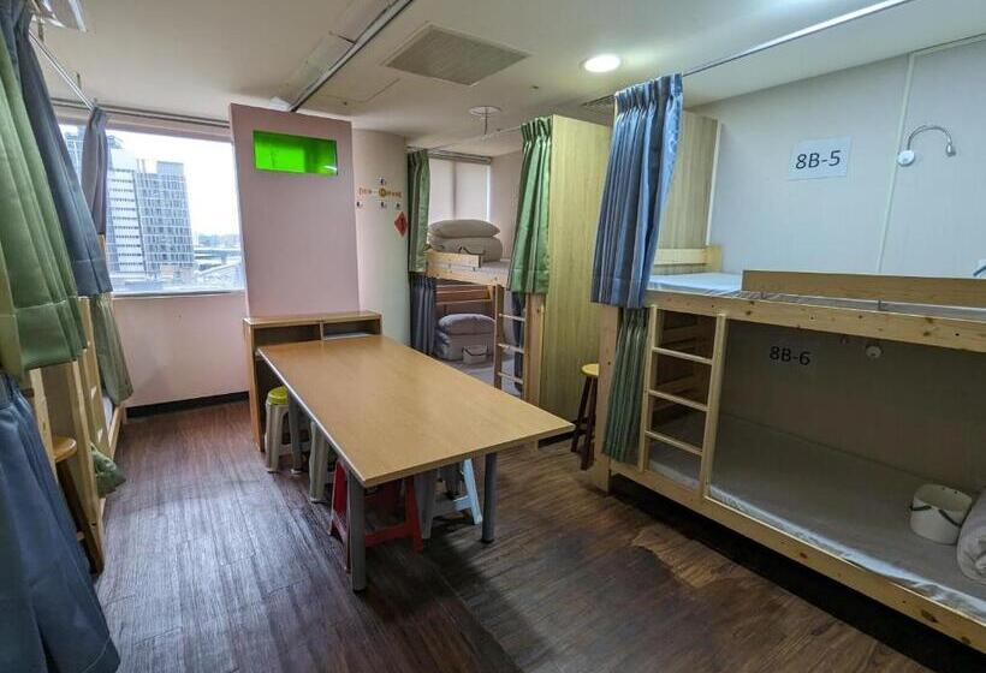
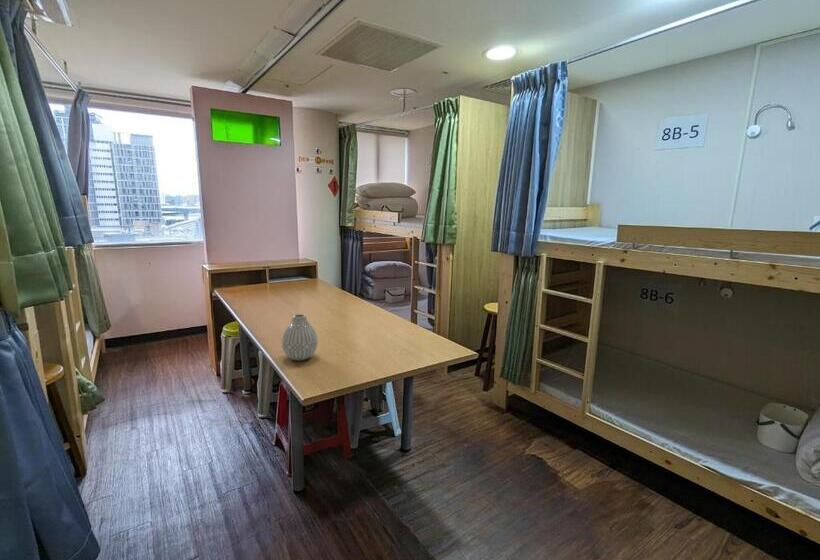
+ vase (299, 336)
